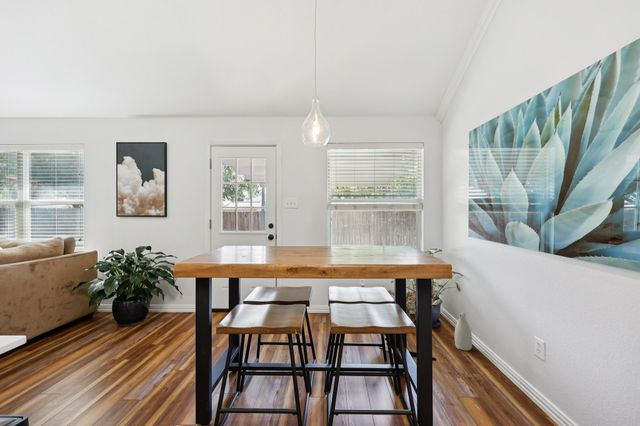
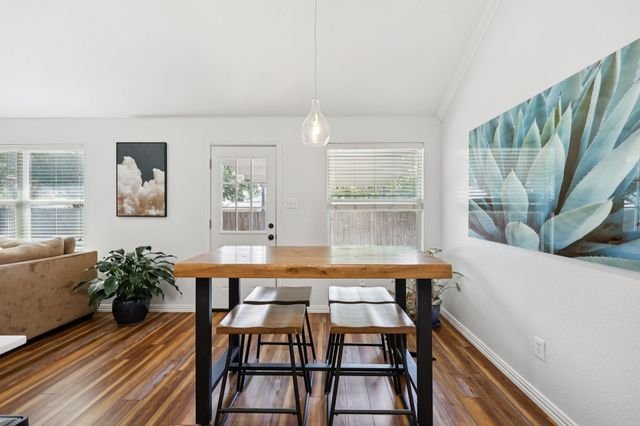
- vase (463, 330)
